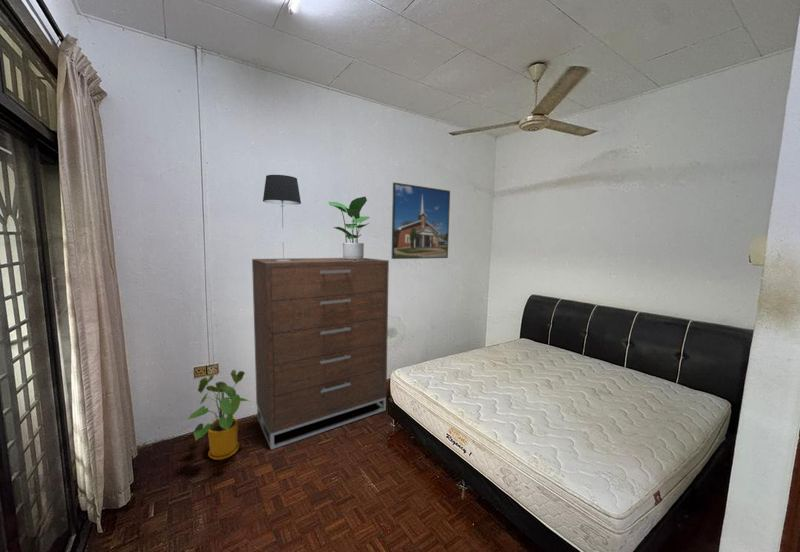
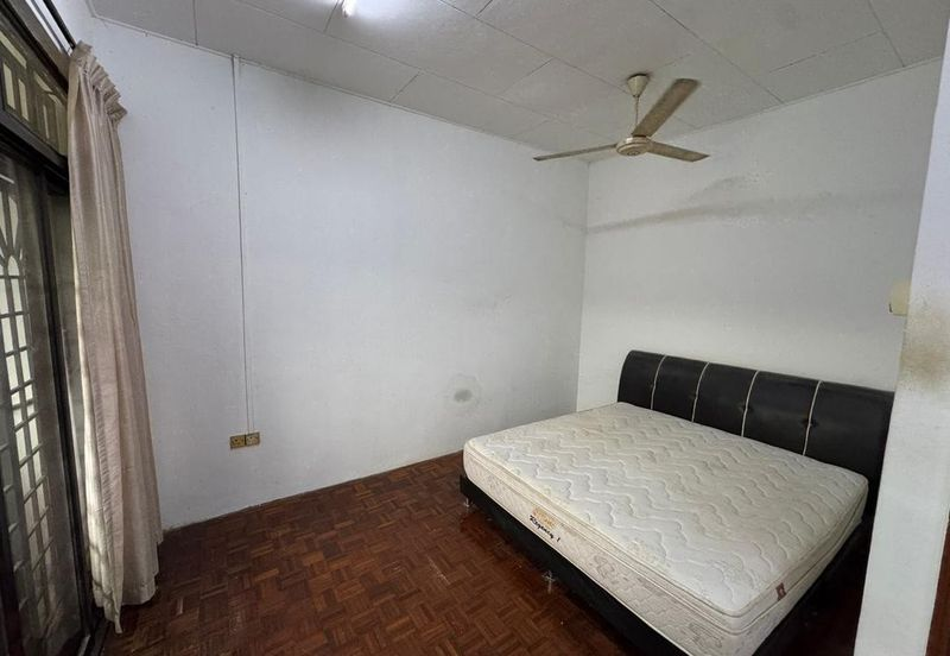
- house plant (219, 417)
- table lamp (282, 219)
- potted plant (352, 230)
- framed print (422, 223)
- dresser (323, 339)
